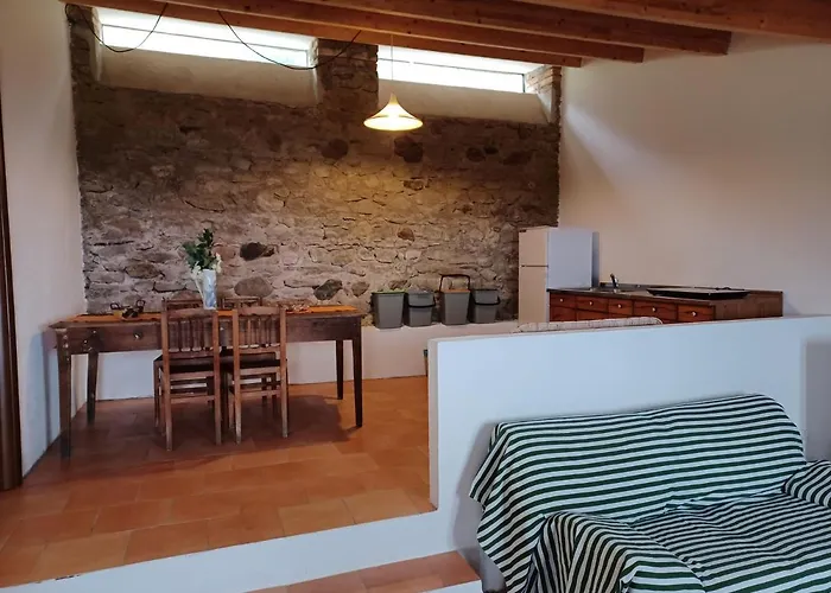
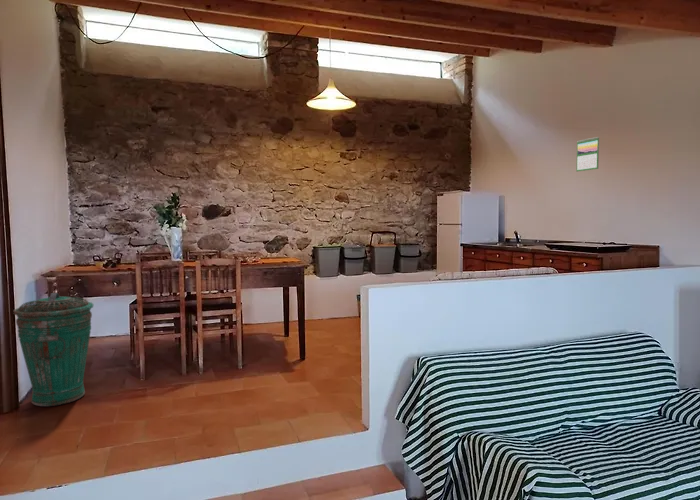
+ trash can (56, 345)
+ calendar (587, 154)
